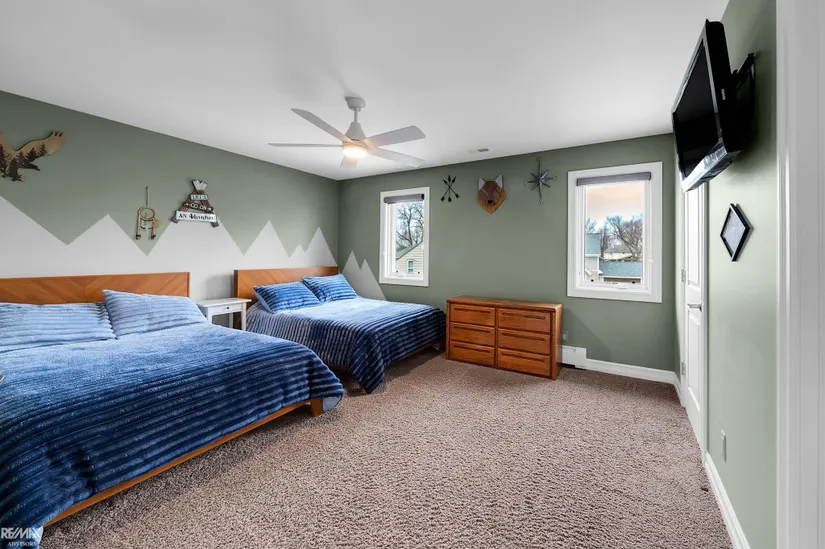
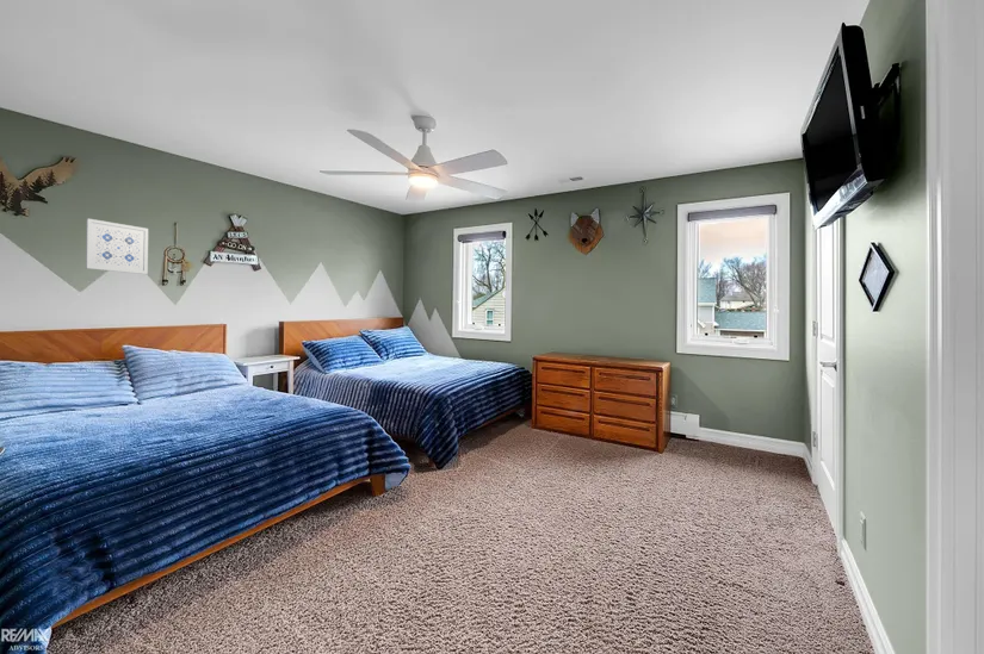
+ wall art (118, 247)
